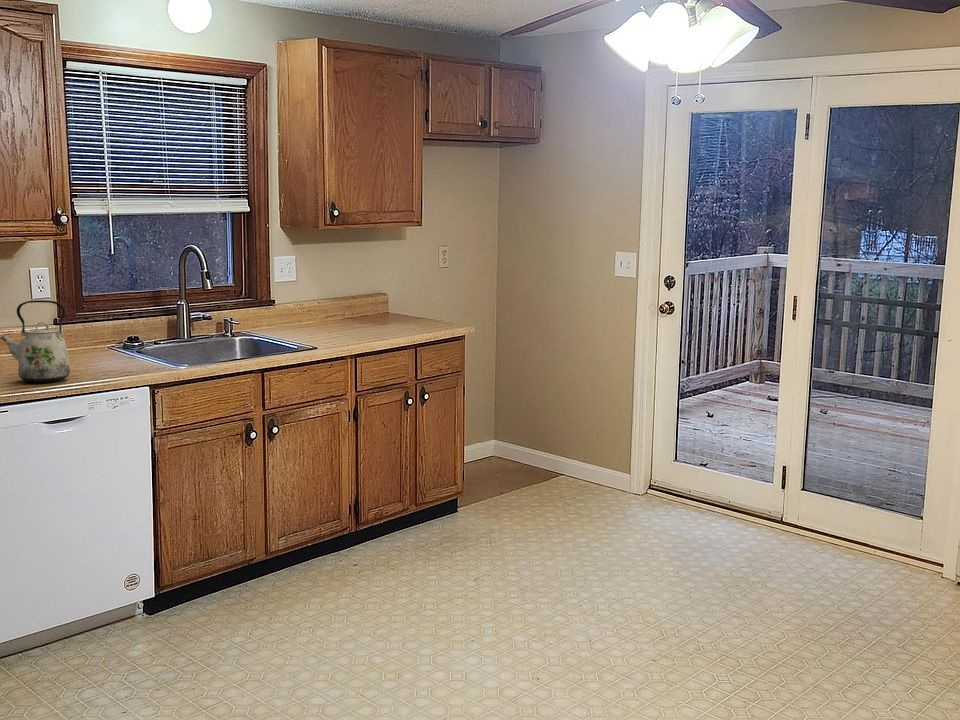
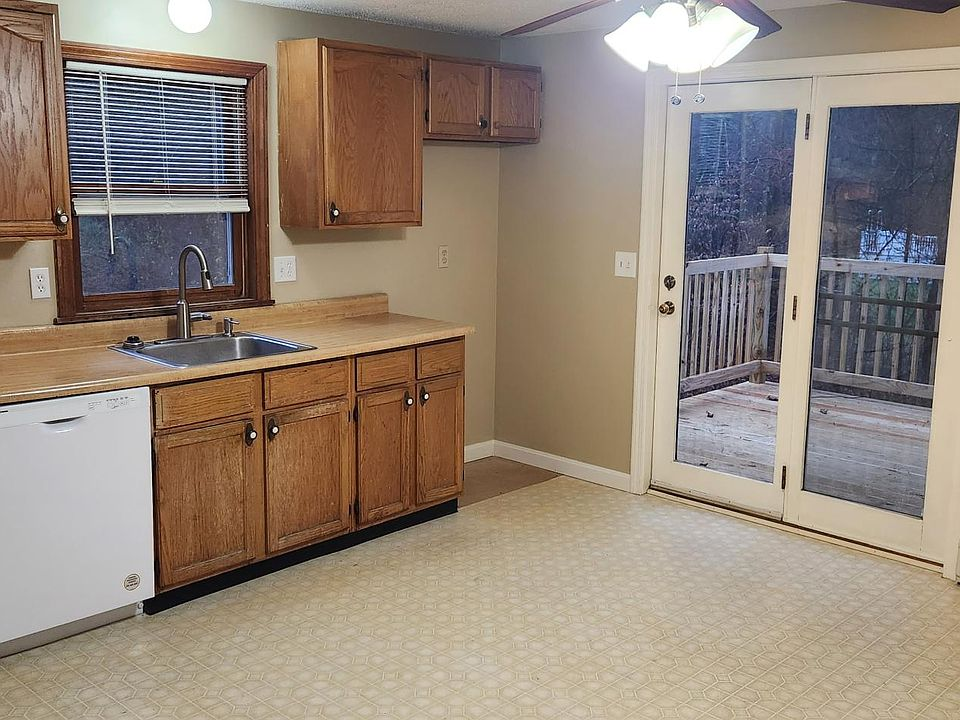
- kettle (33, 340)
